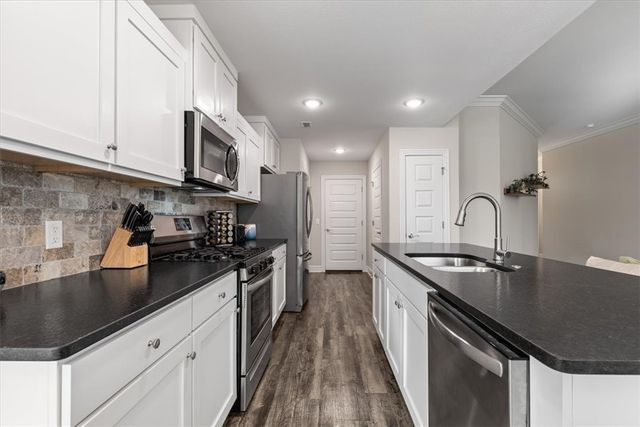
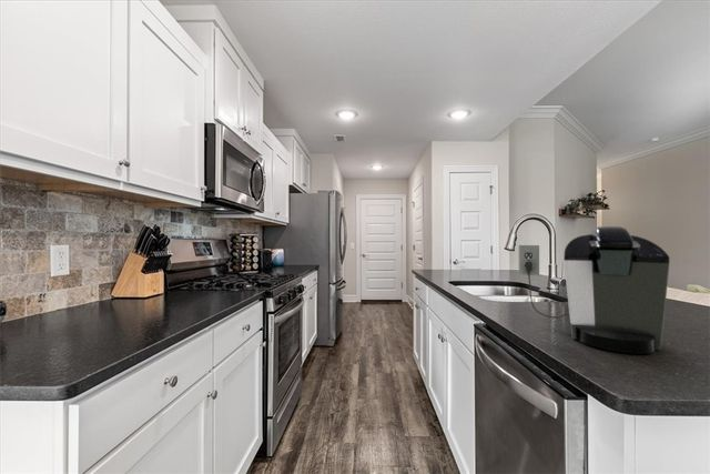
+ coffee maker (584, 281)
